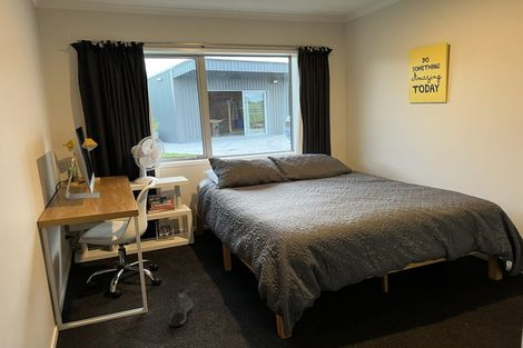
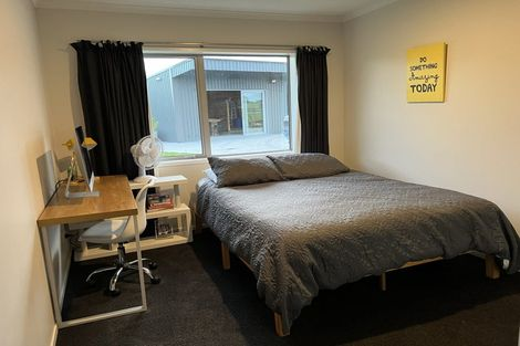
- sneaker (179, 304)
